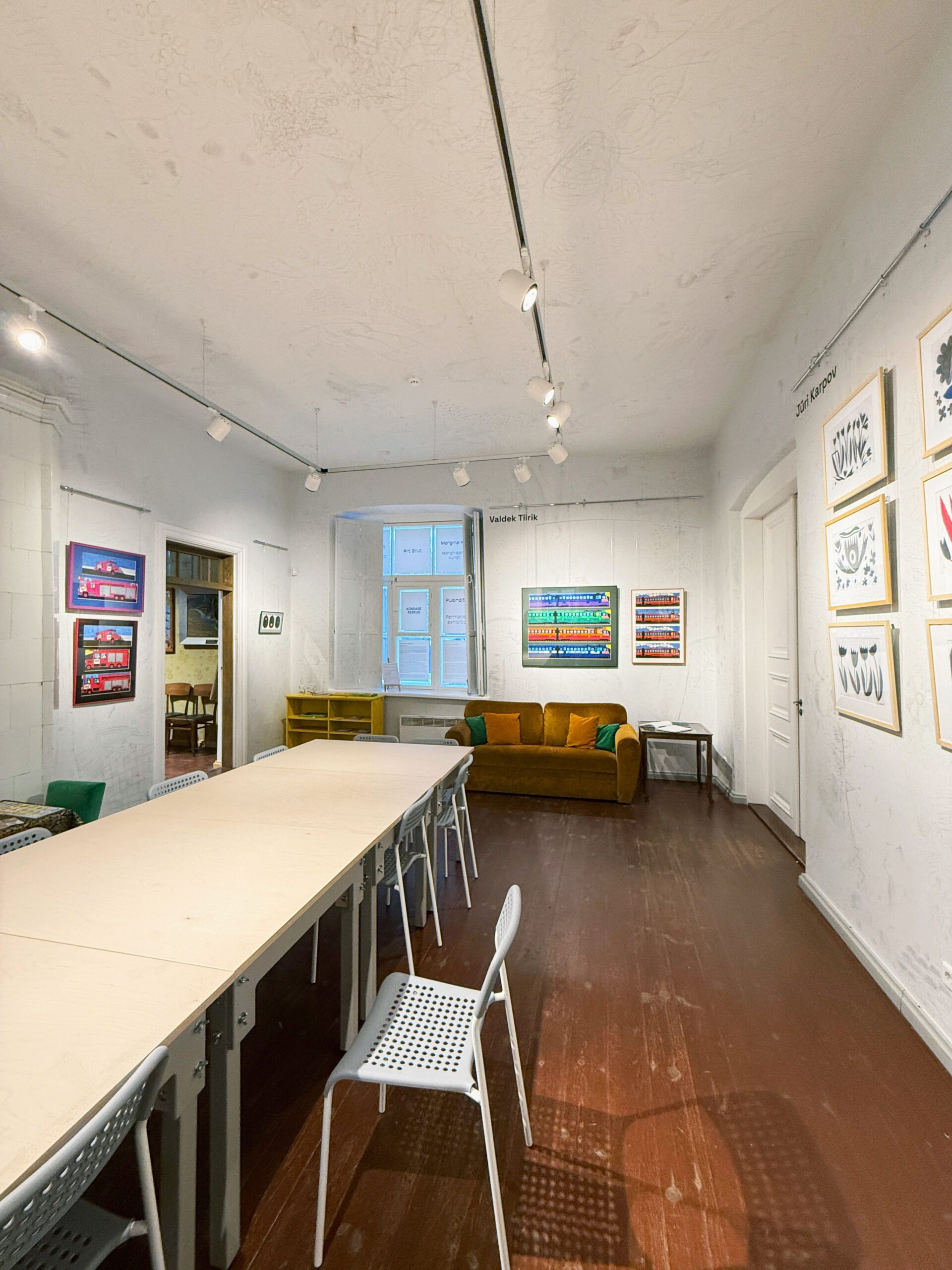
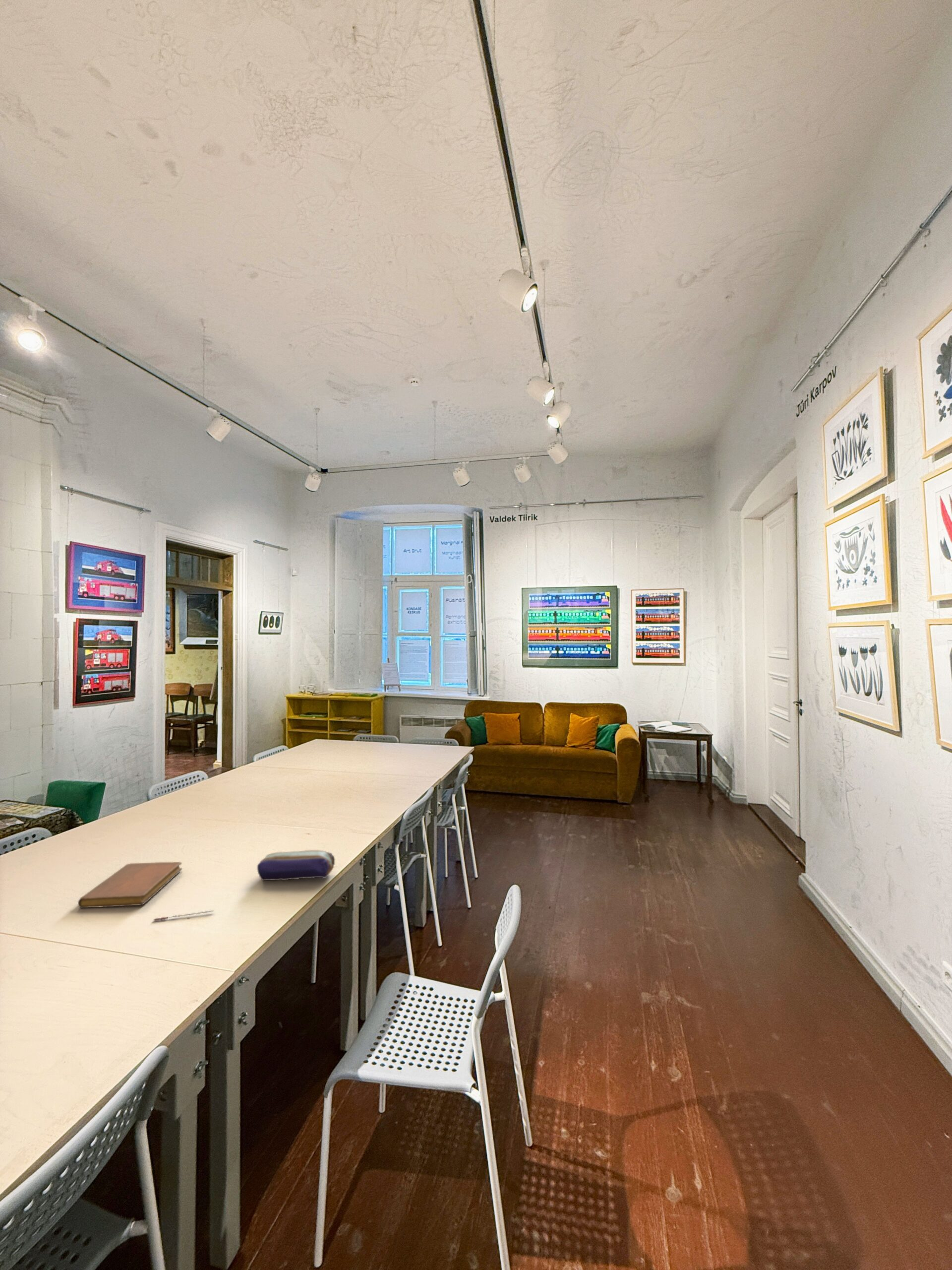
+ pen (184, 915)
+ notebook (134, 883)
+ pencil case (297, 865)
